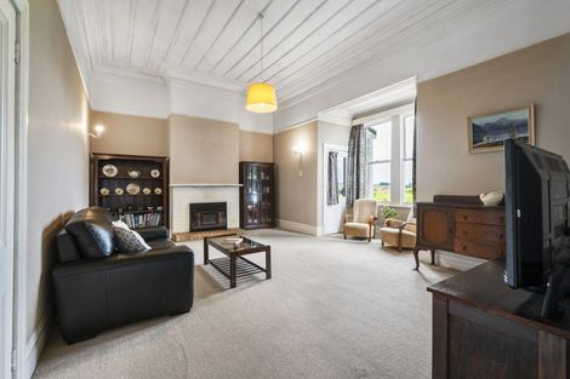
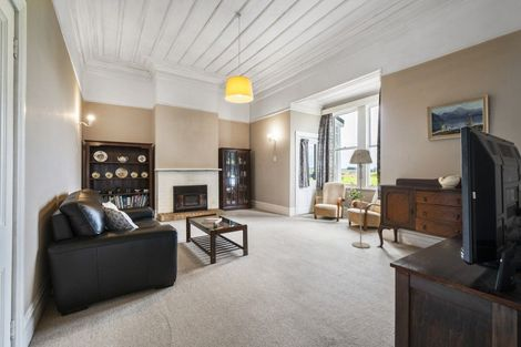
+ floor lamp (360, 197)
